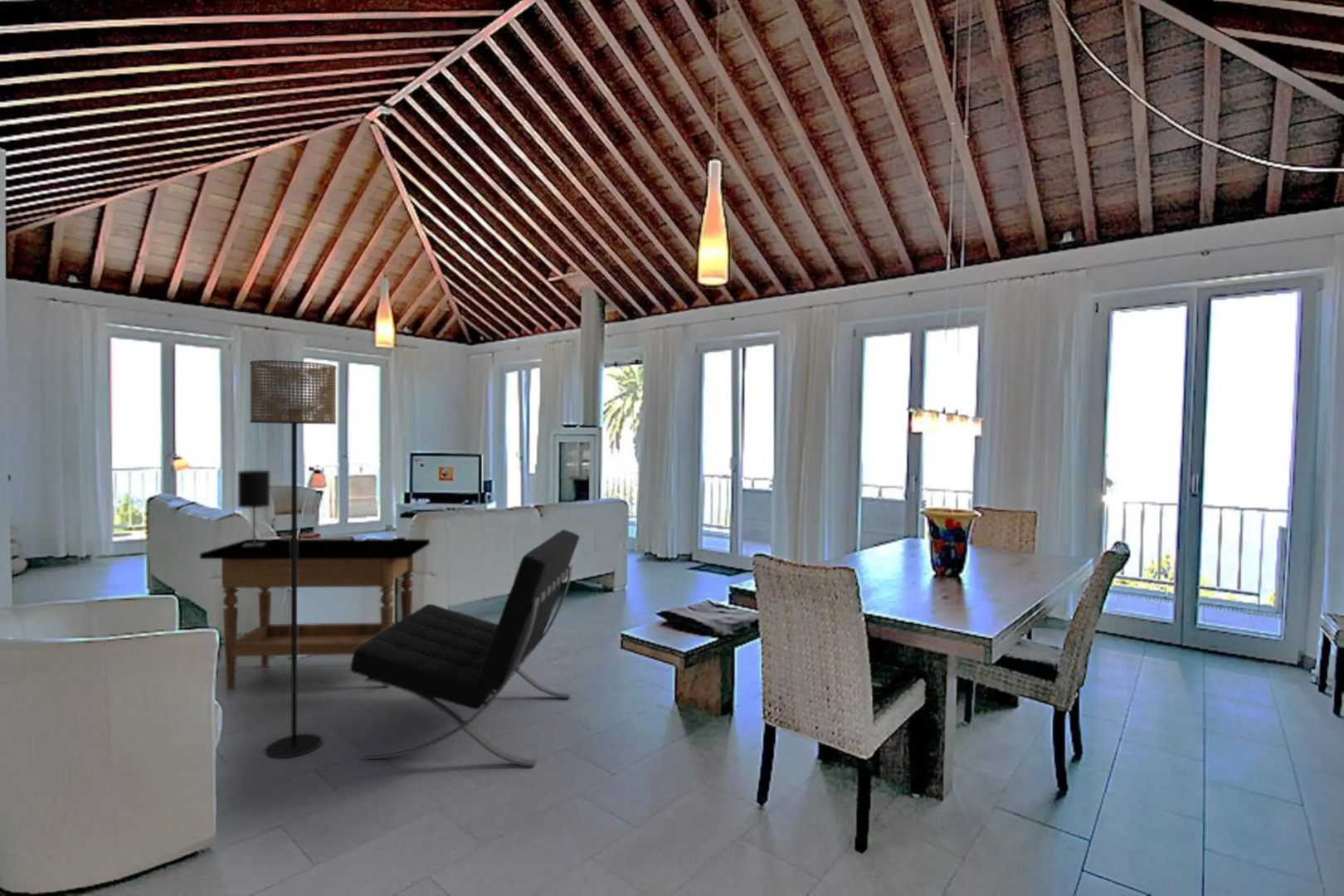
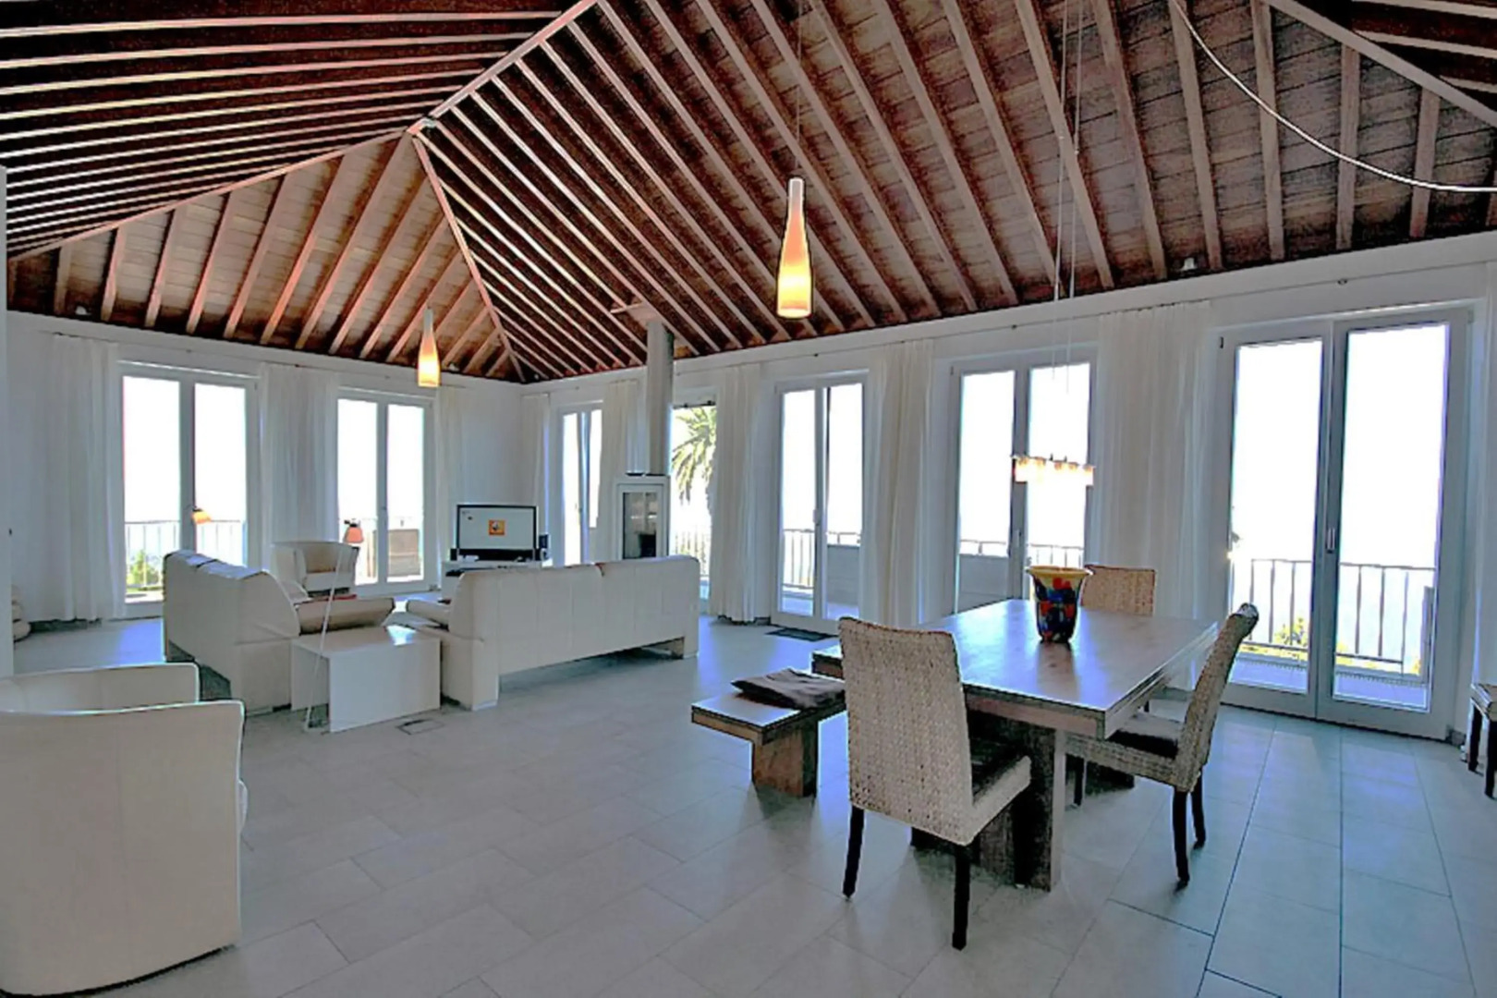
- table lamp (254, 508)
- lounge chair (476, 631)
- side table (323, 623)
- floor lamp (294, 556)
